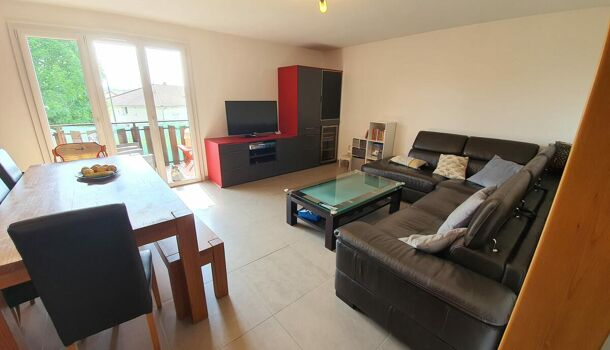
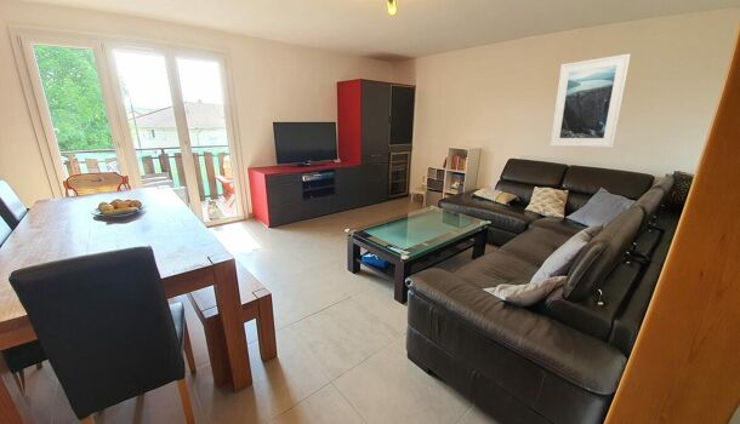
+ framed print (586, 104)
